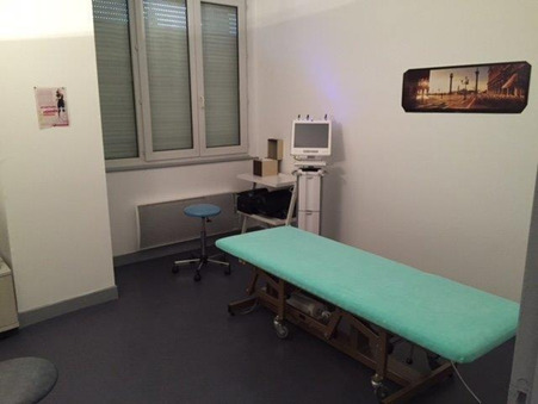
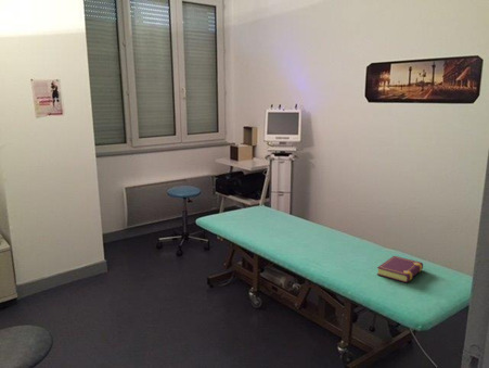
+ book (400, 268)
